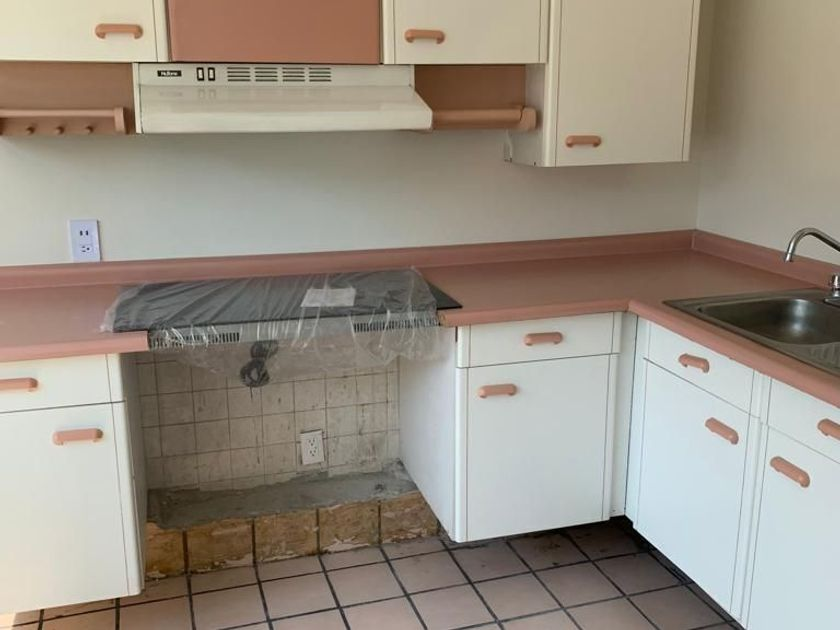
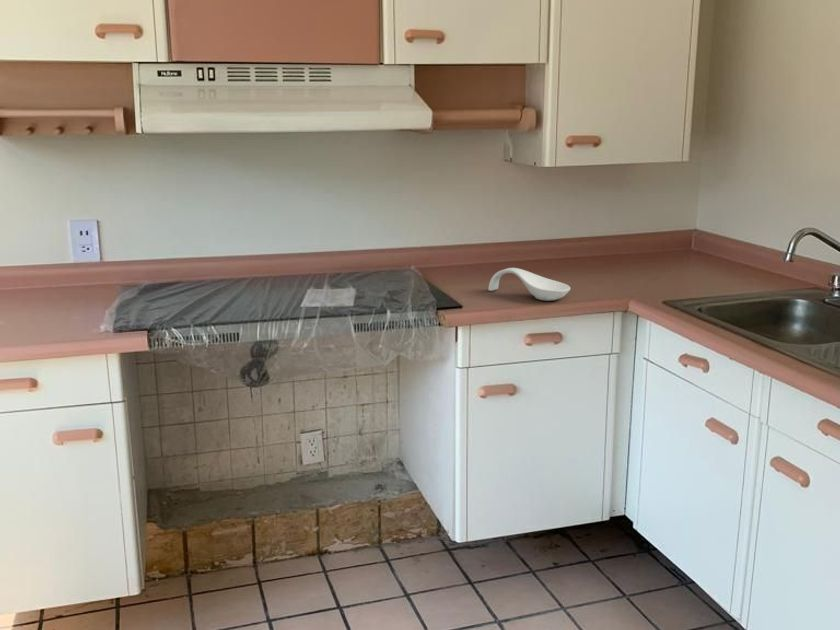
+ spoon rest (528, 283)
